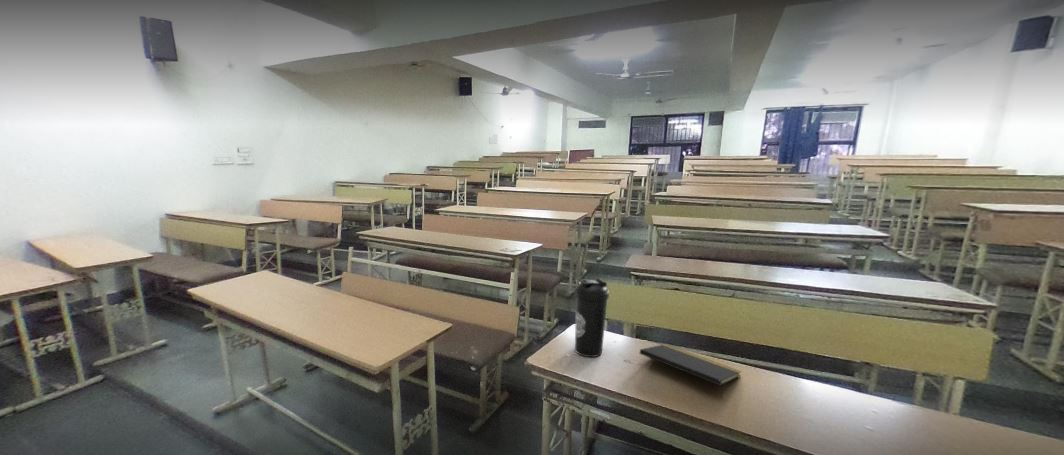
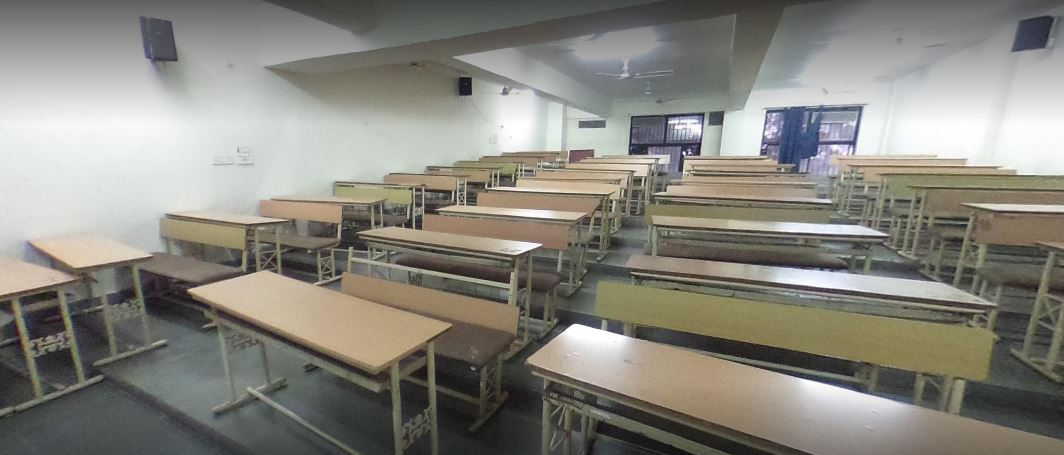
- water bottle (590, 315)
- notepad (689, 362)
